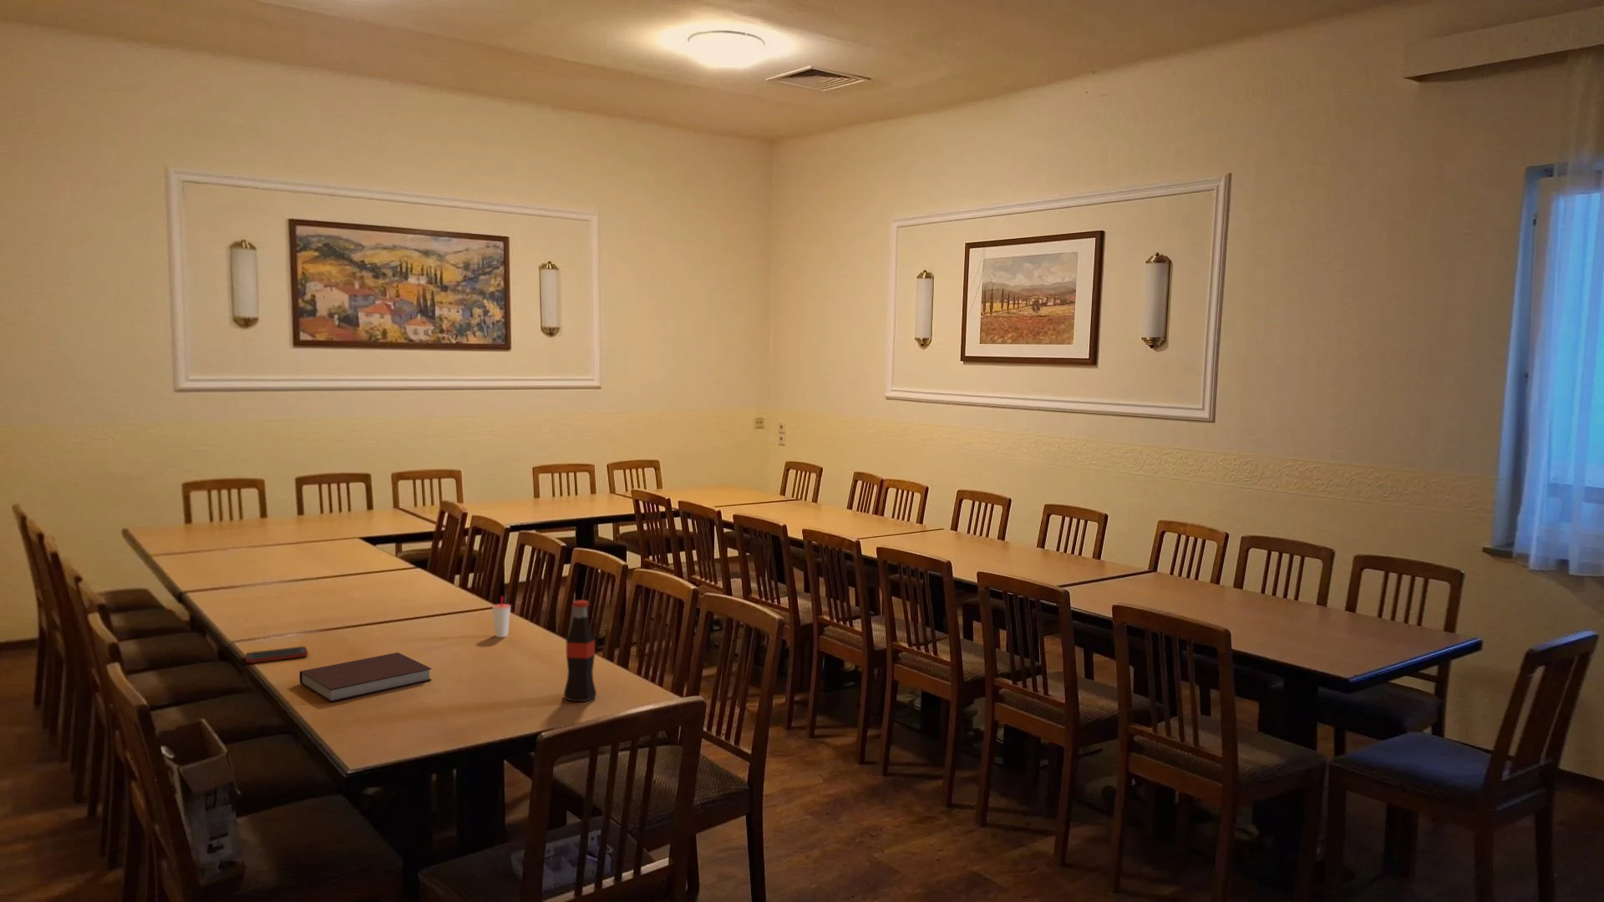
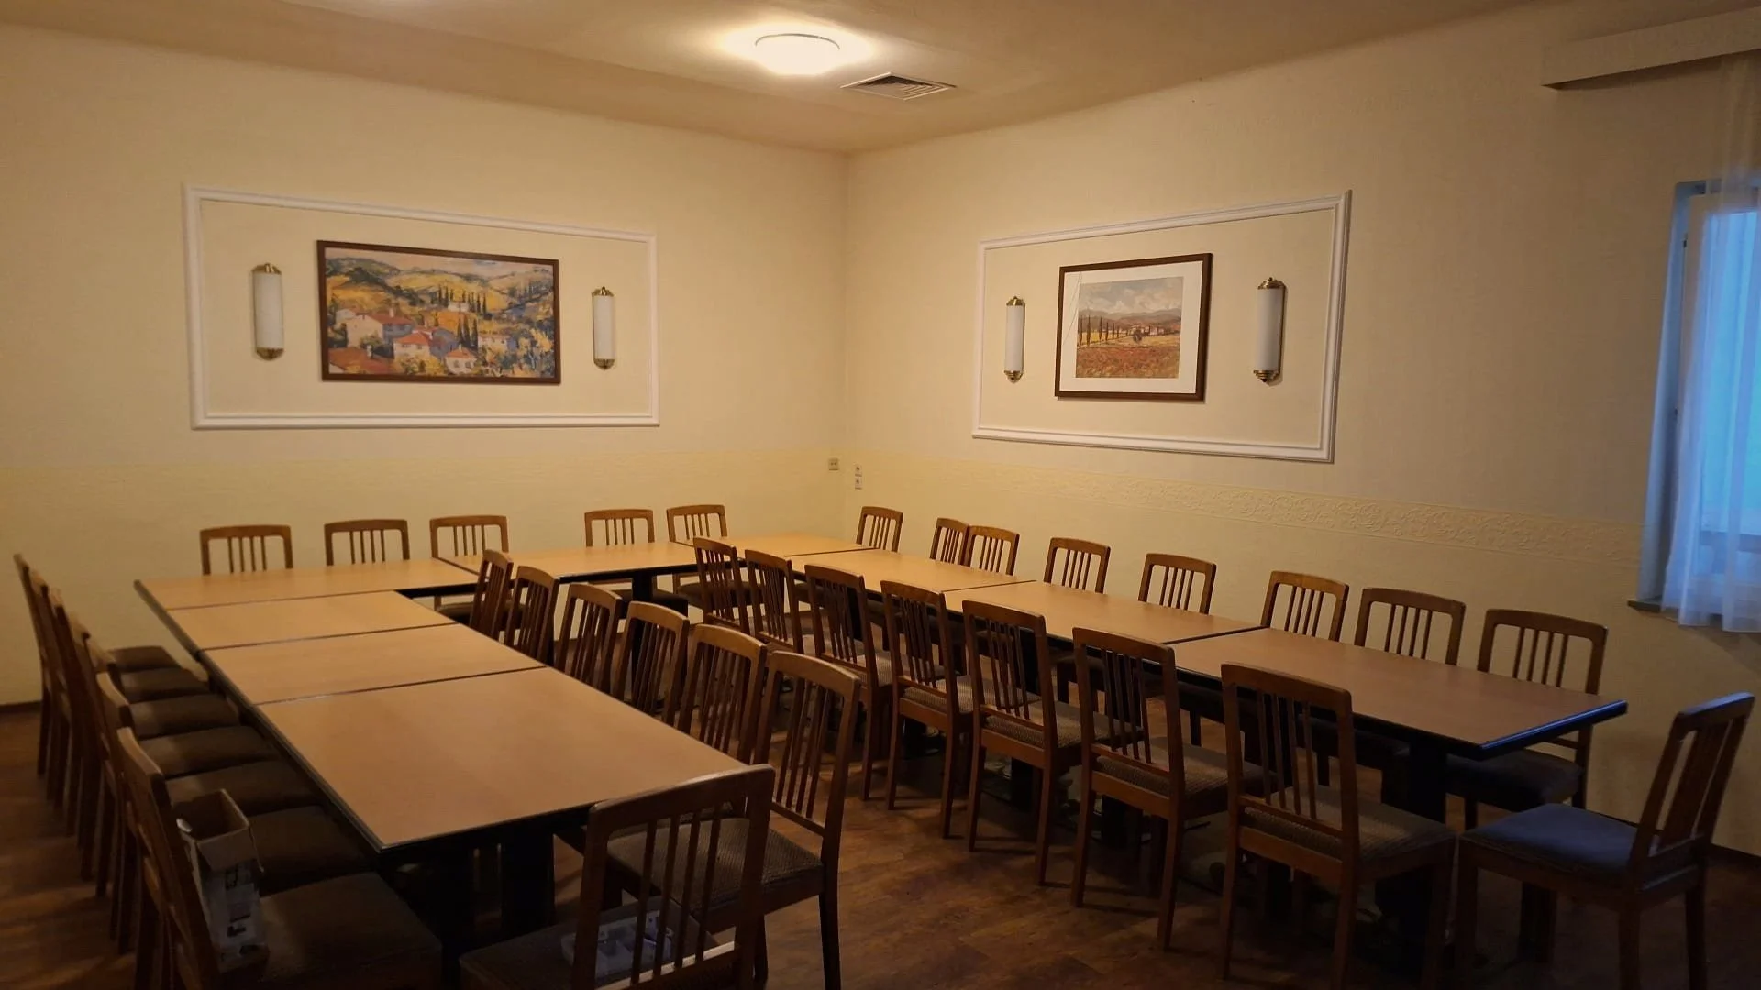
- notebook (366, 675)
- cell phone (277, 654)
- bottle (579, 649)
- cup (501, 616)
